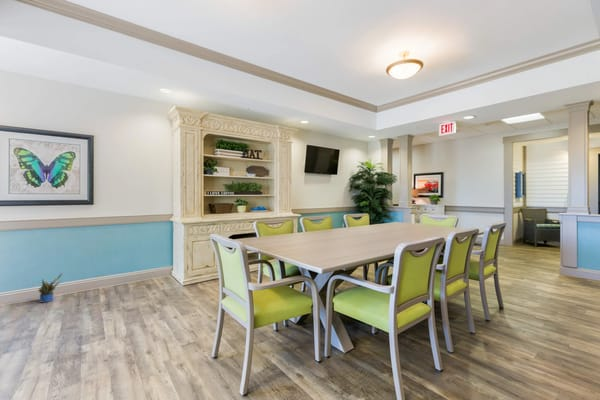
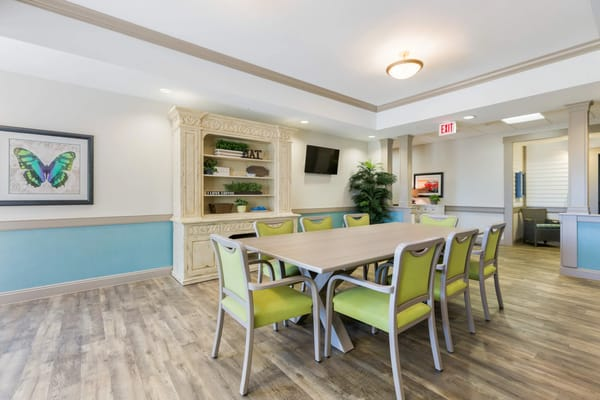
- potted plant (50, 286)
